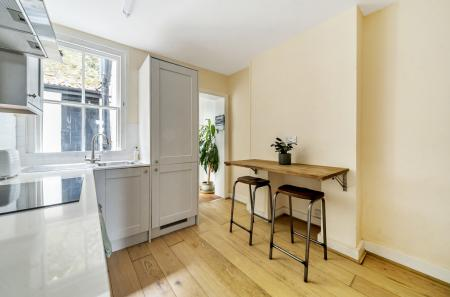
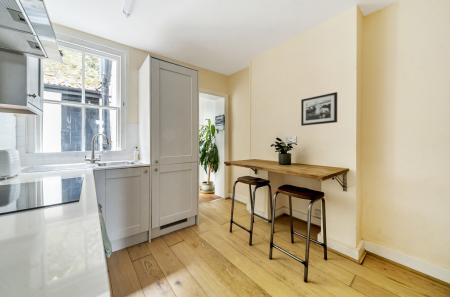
+ picture frame (318, 110)
